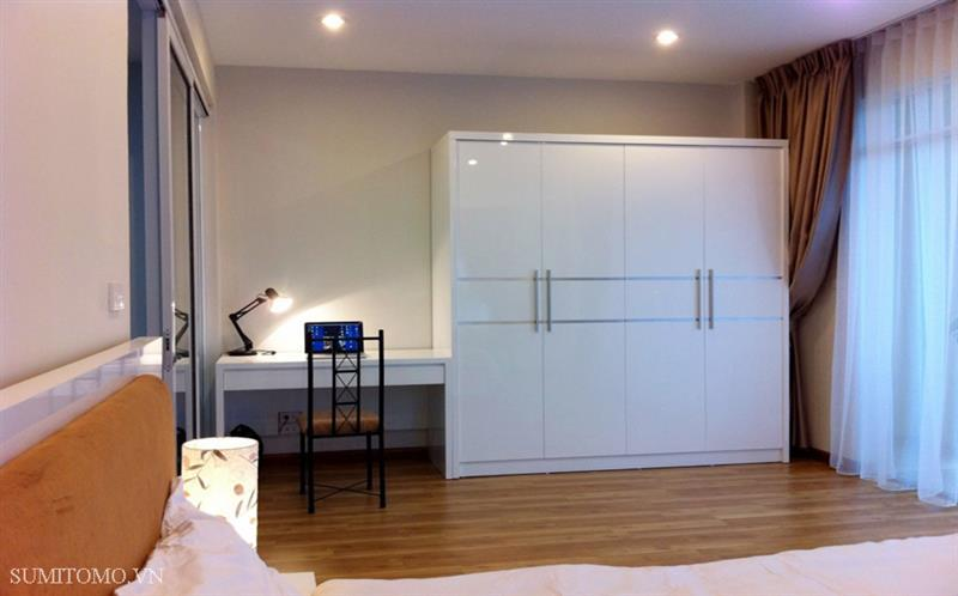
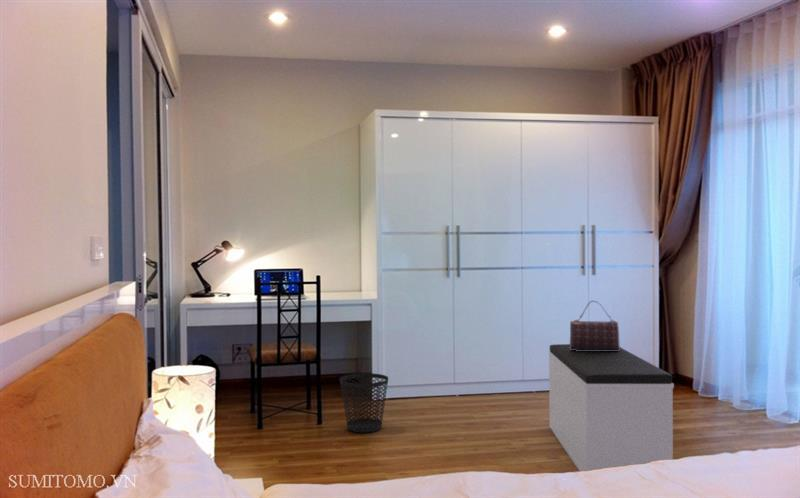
+ handbag (594, 325)
+ wastebasket (364, 403)
+ bench (603, 404)
